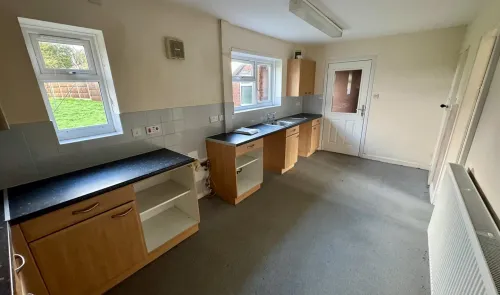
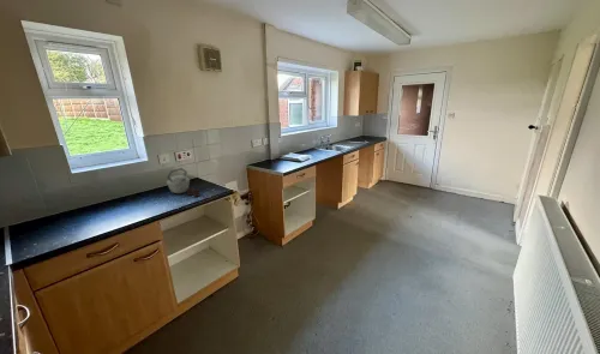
+ kettle (184, 181)
